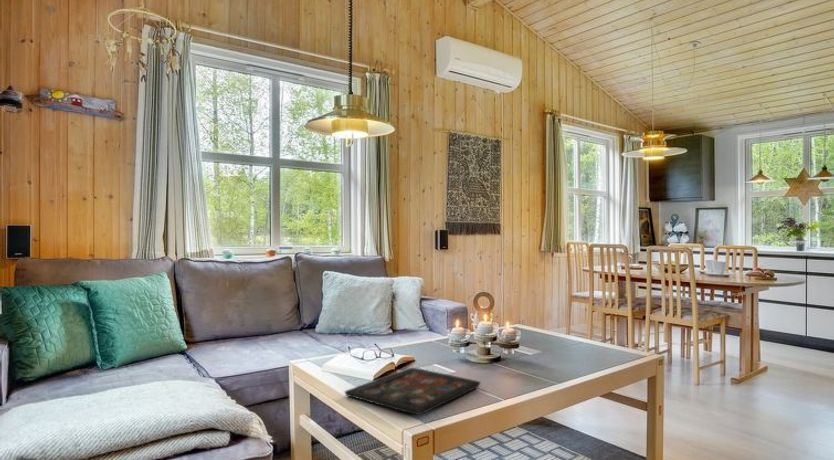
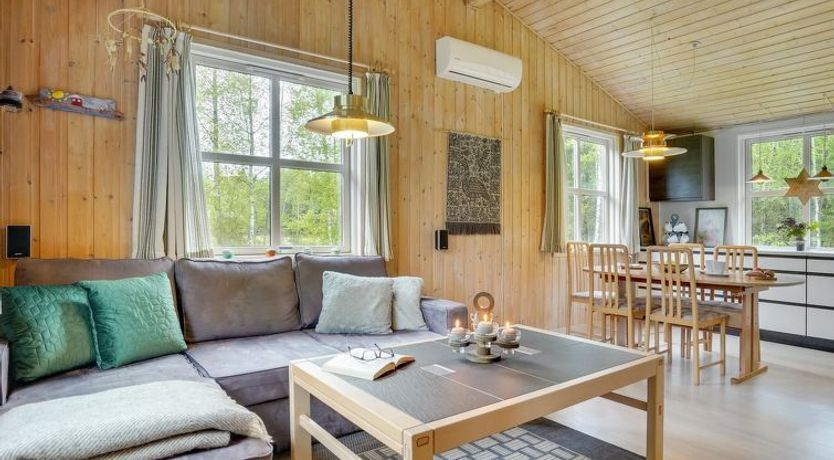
- decorative tray (414, 388)
